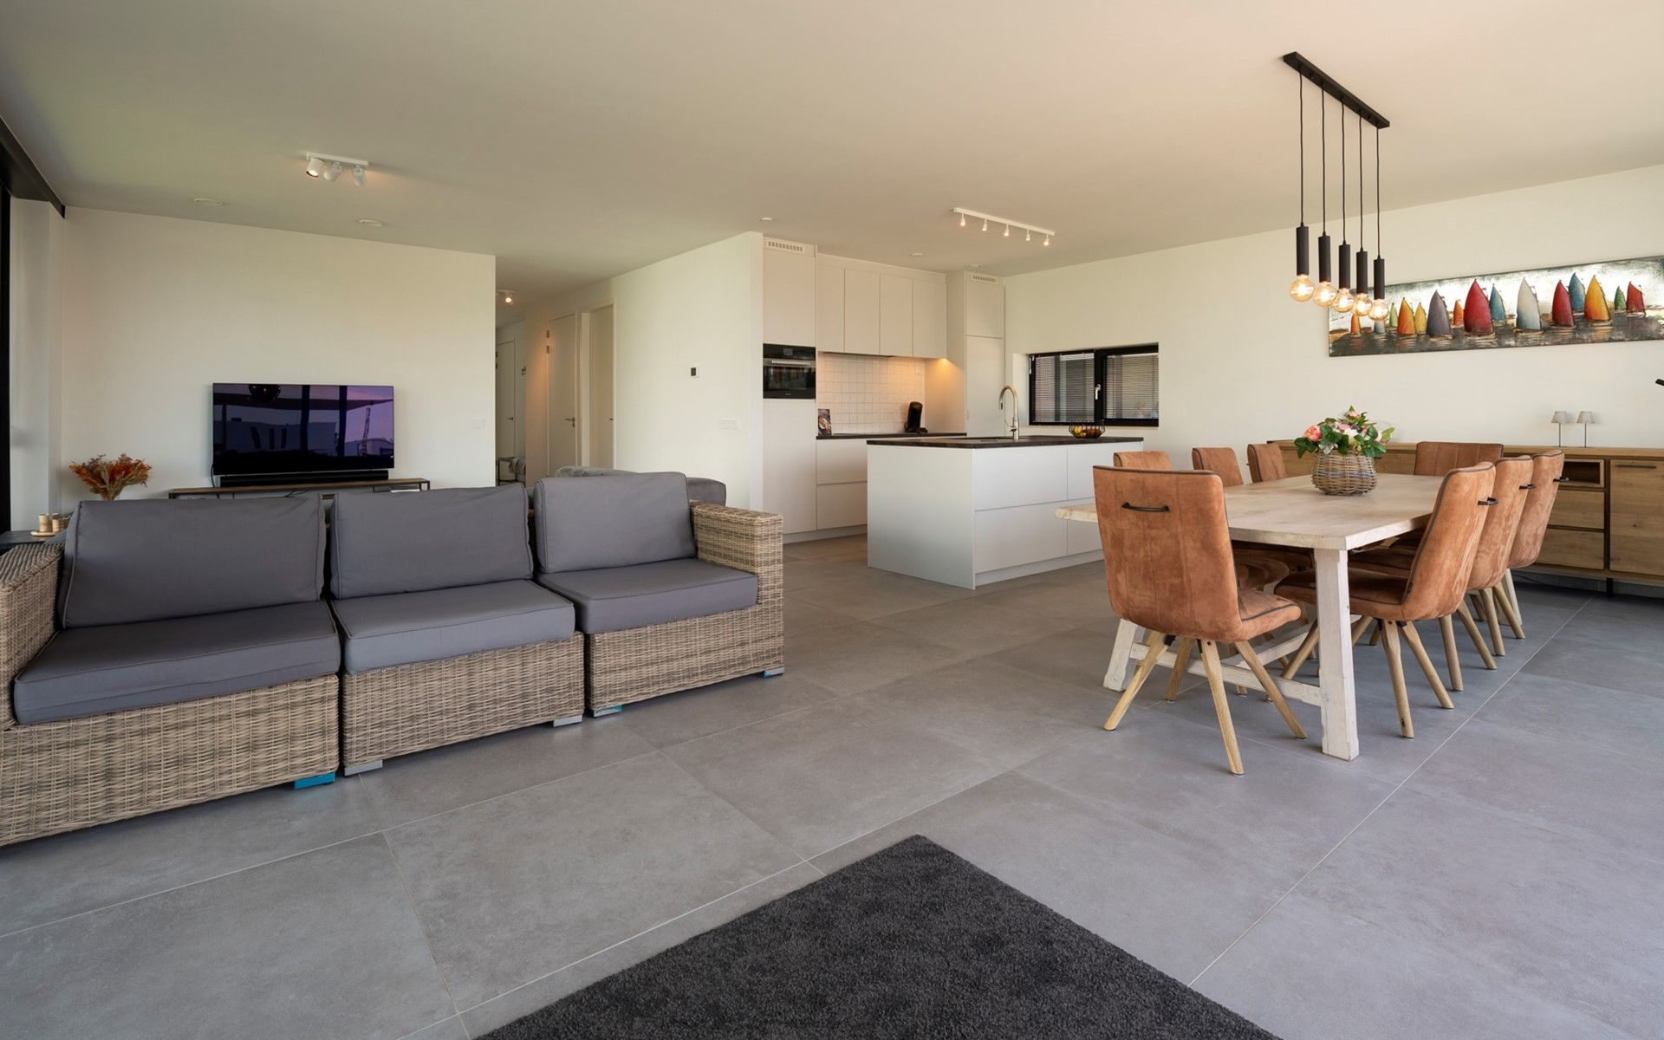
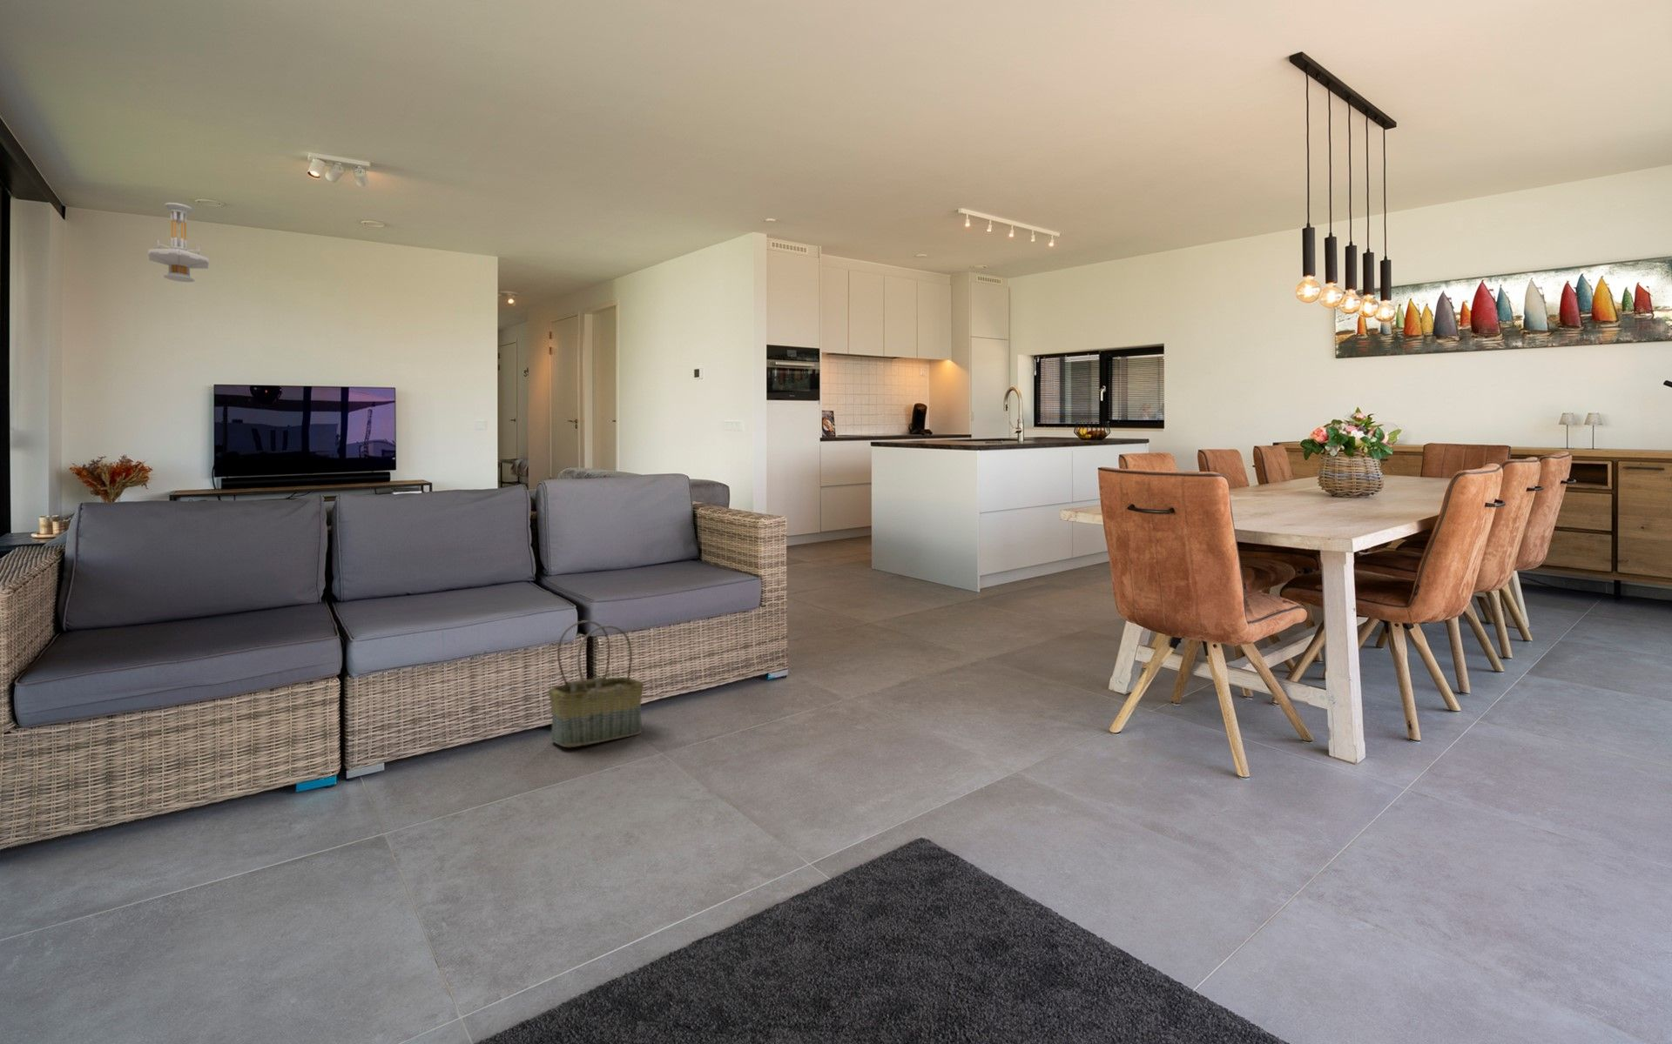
+ ceiling light fixture (178, 242)
+ basket (597, 680)
